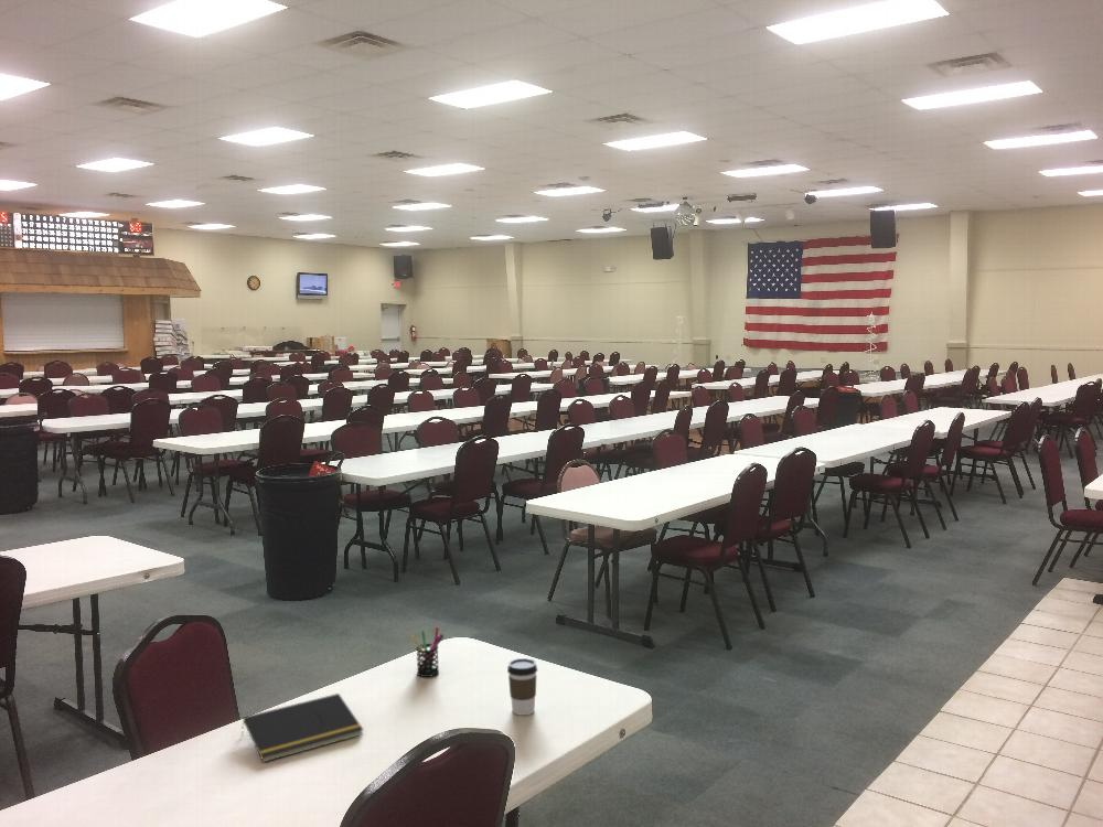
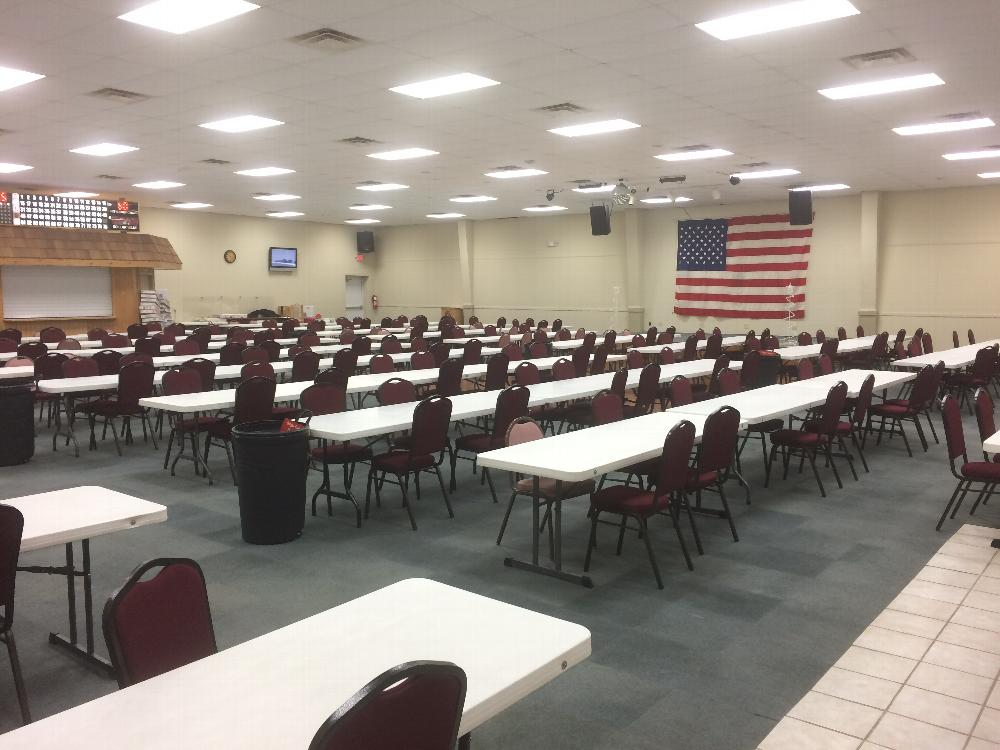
- pen holder (427, 649)
- coffee cup (523, 686)
- notepad (303, 726)
